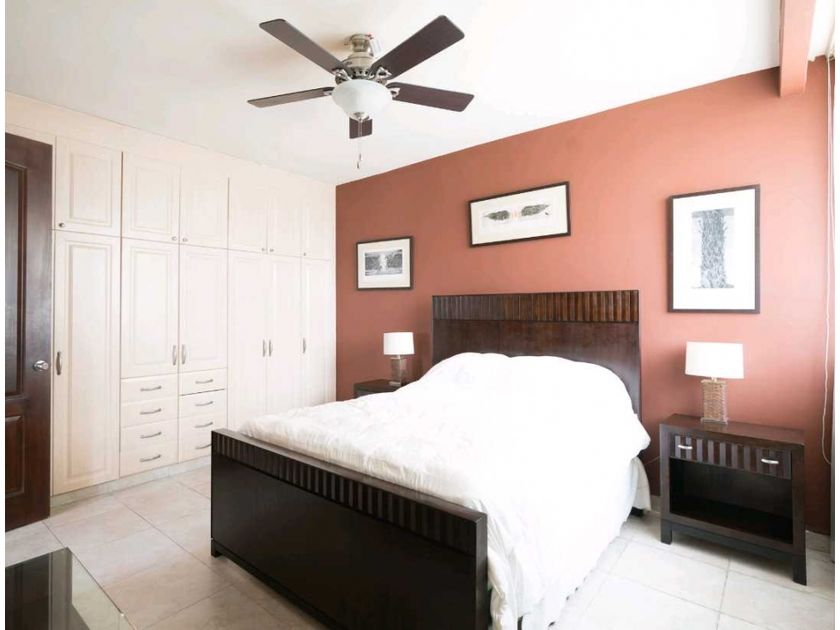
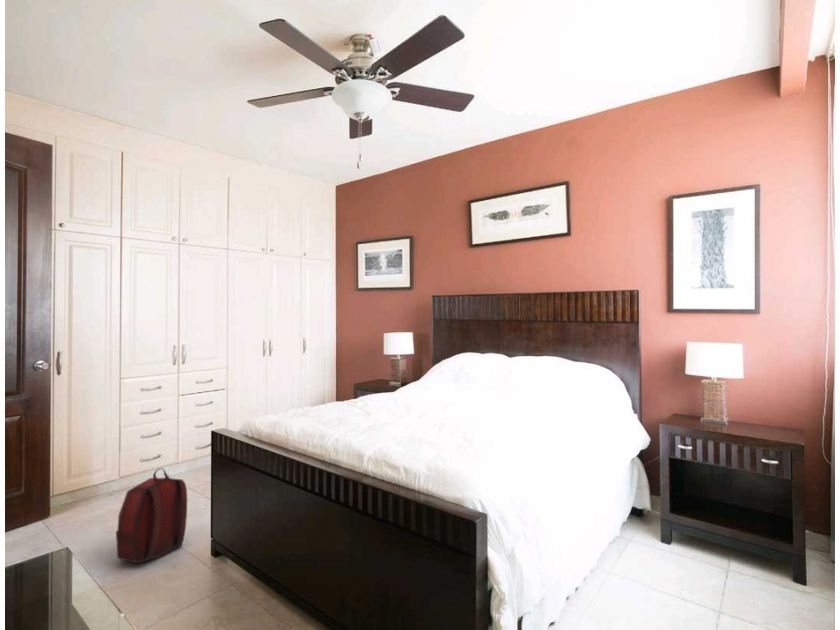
+ backpack (152, 510)
